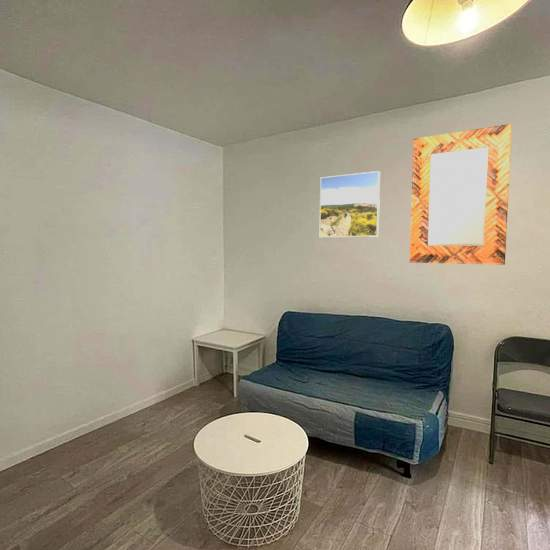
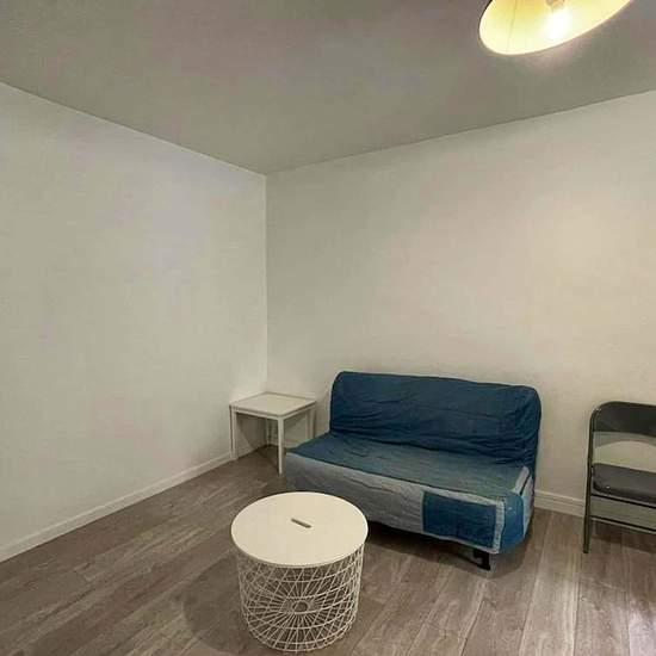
- home mirror (457, 198)
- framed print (348, 205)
